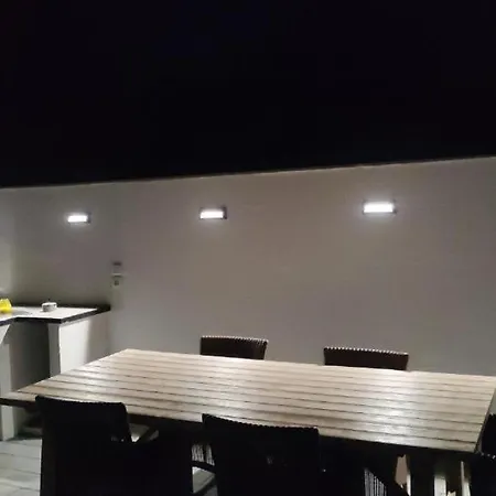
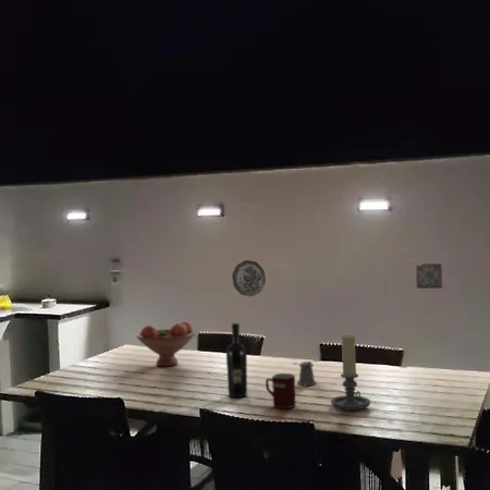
+ decorative plate (248, 278)
+ candle holder (351, 369)
+ mug (280, 390)
+ wine bottle (236, 359)
+ ceramic tile (429, 275)
+ fruit bowl (166, 342)
+ pepper shaker (305, 371)
